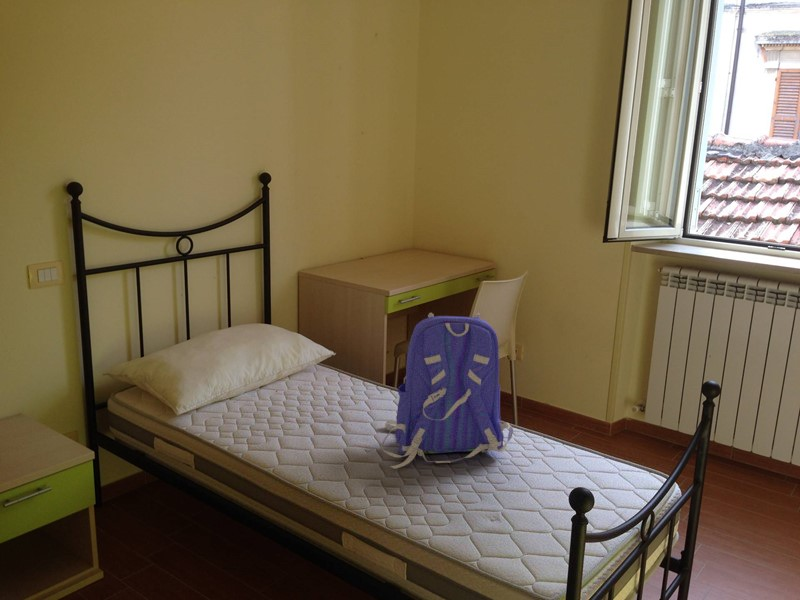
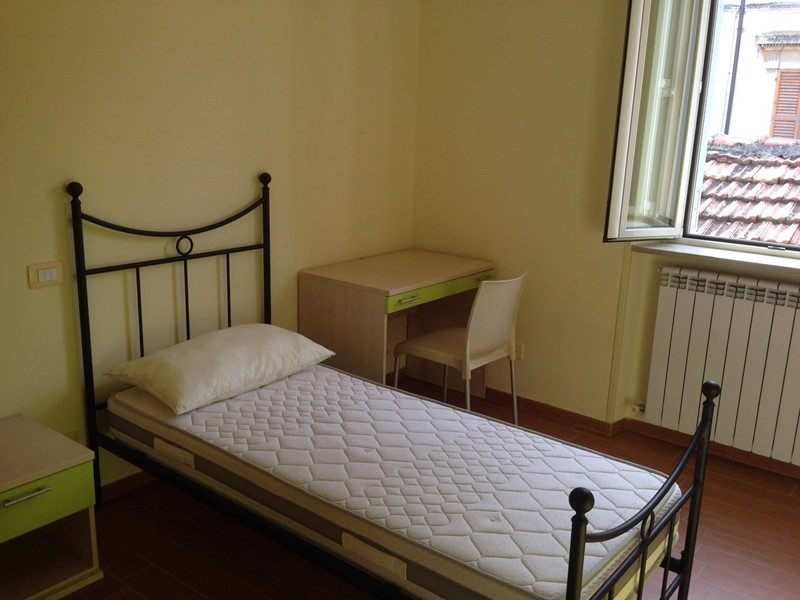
- backpack (444, 378)
